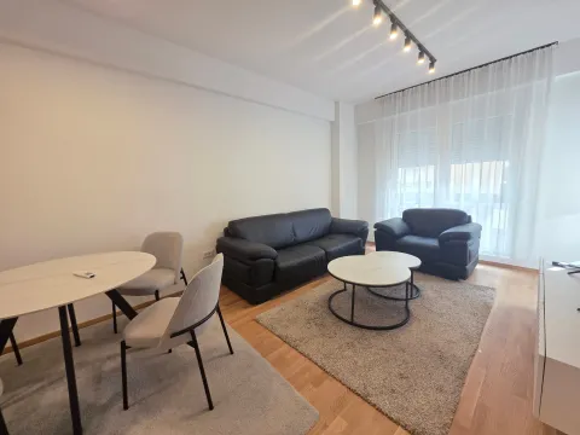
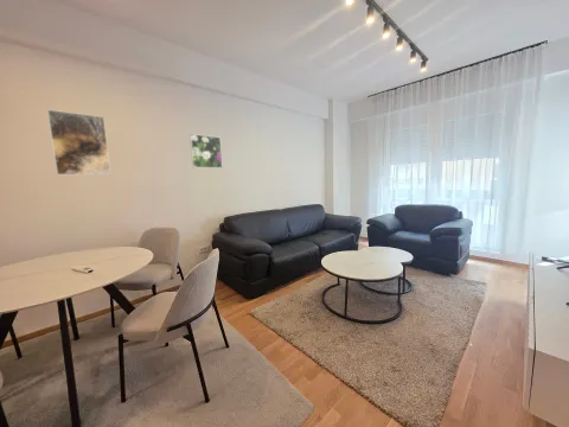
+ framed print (81, 144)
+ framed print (206, 152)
